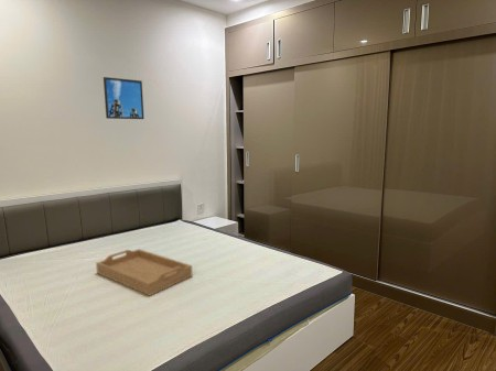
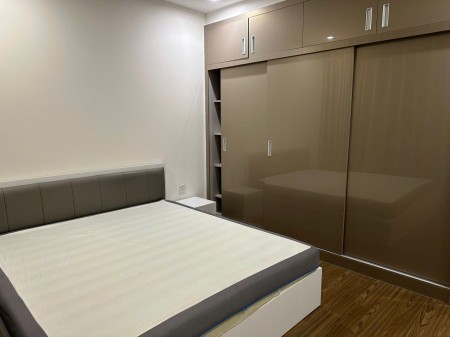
- serving tray (143, 268)
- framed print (123, 99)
